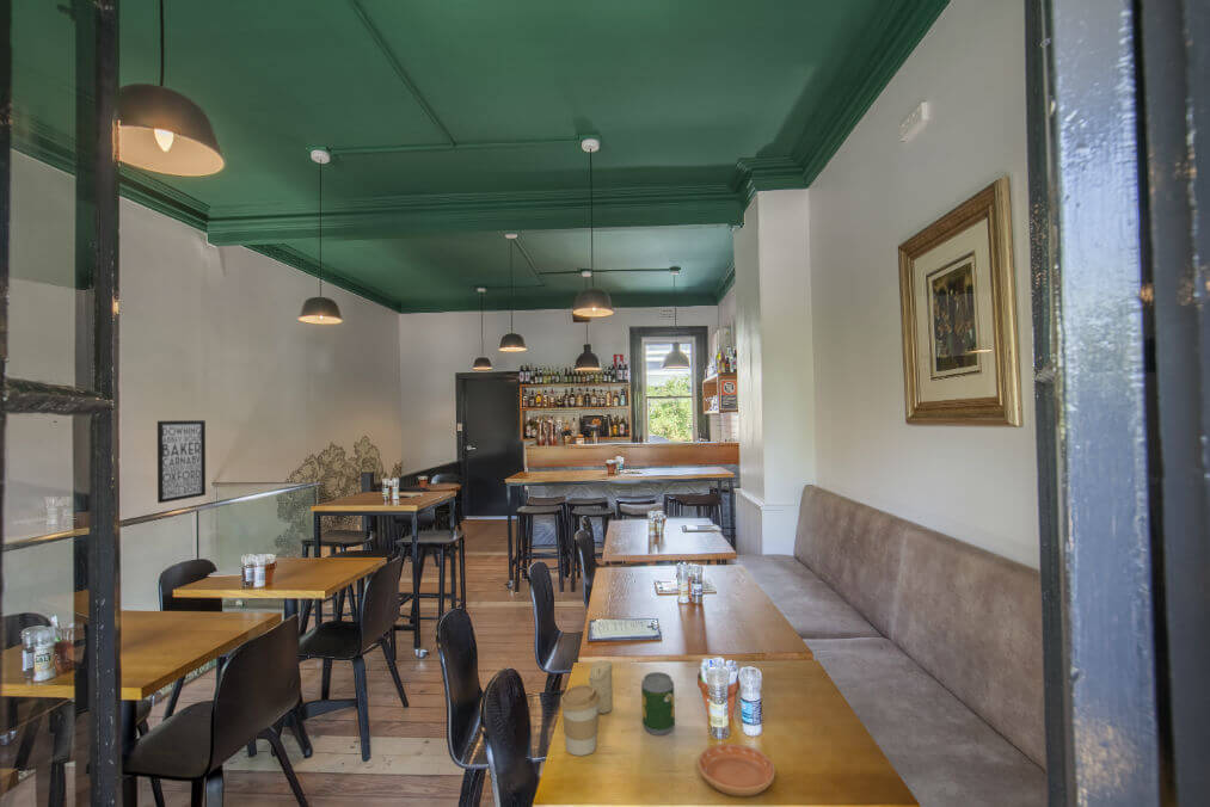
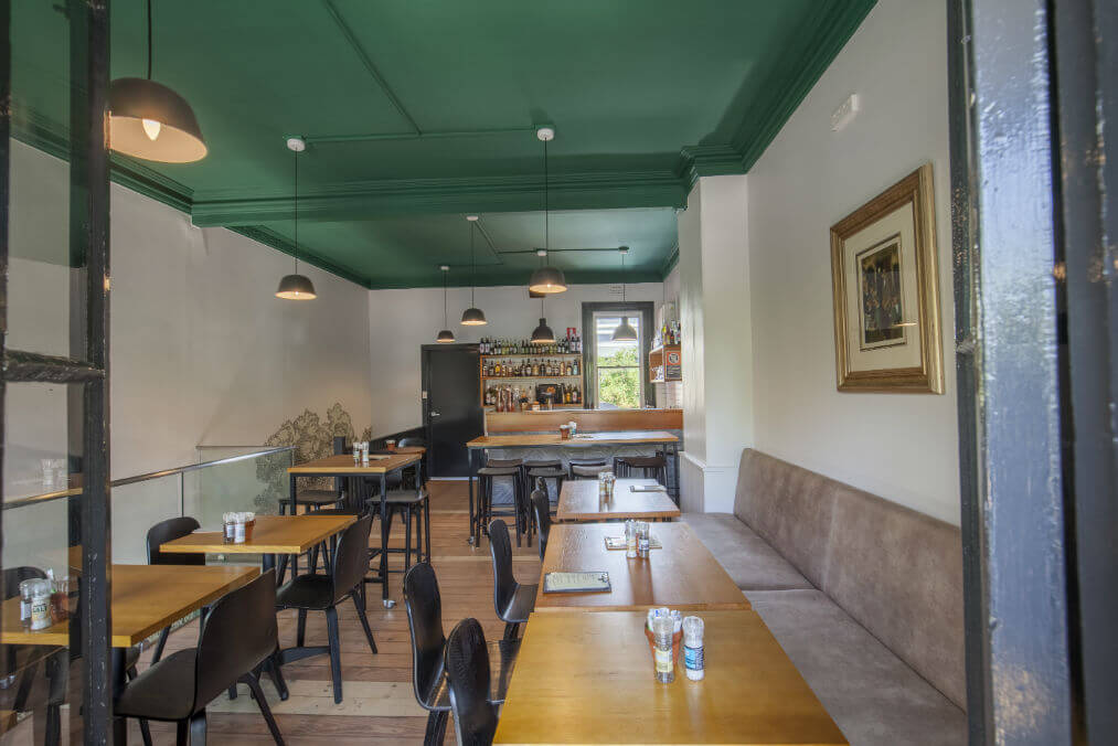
- saucer (736, 770)
- soda can (657, 702)
- wall art (182, 460)
- coffee cup (579, 717)
- candle (601, 685)
